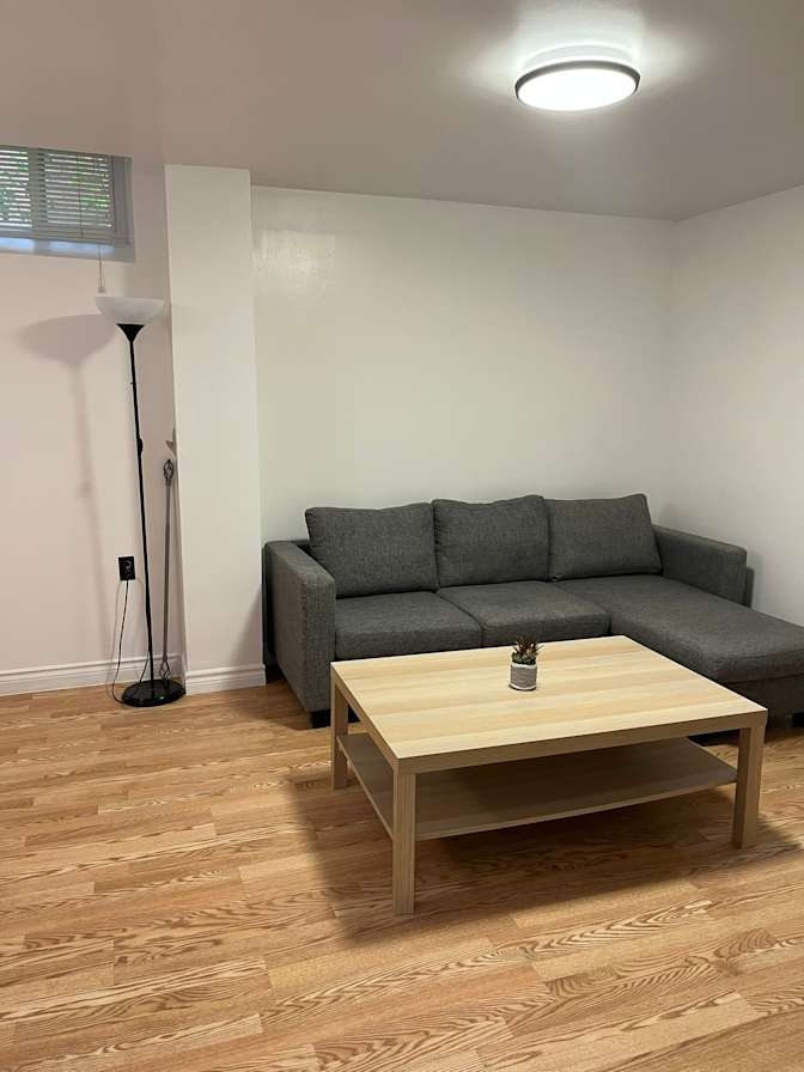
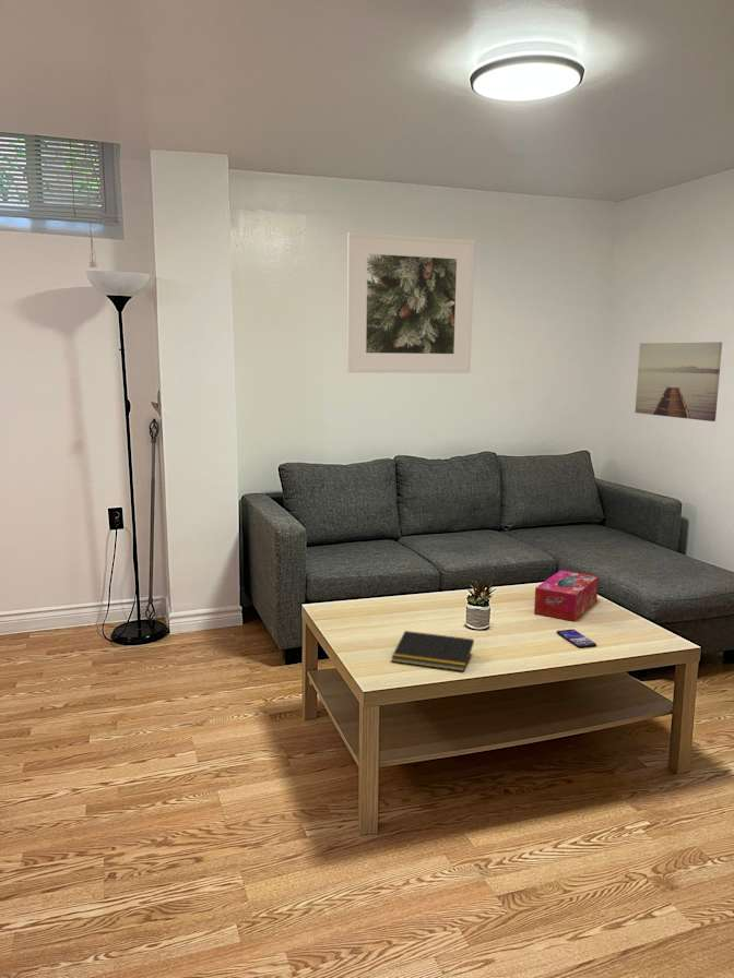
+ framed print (411, 305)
+ notepad (433, 649)
+ smartphone (576, 637)
+ wall art (675, 380)
+ tissue box (567, 594)
